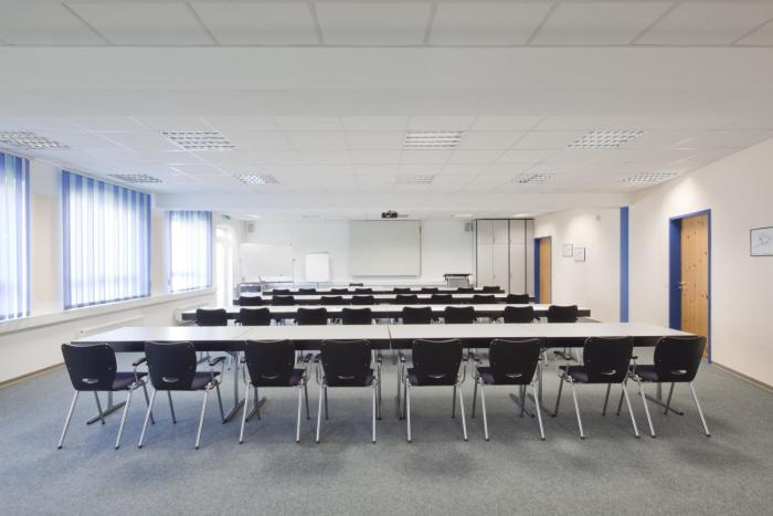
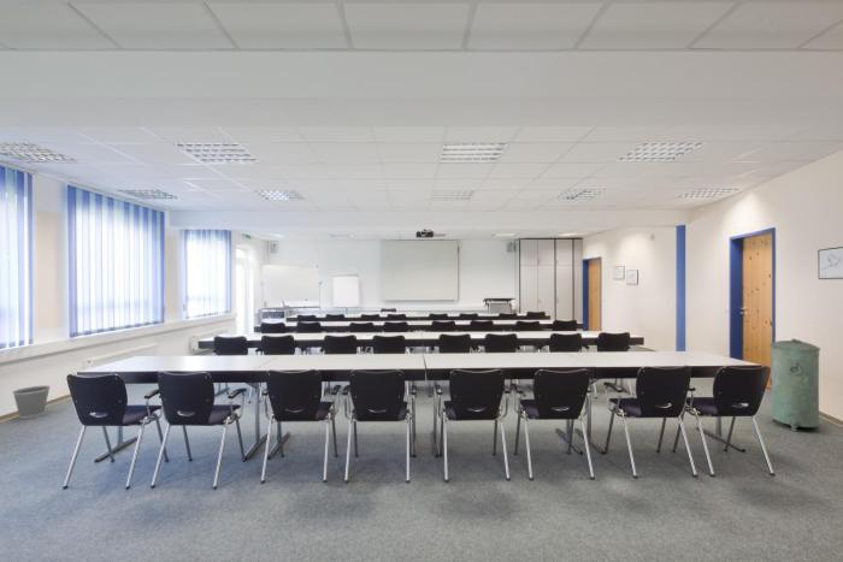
+ trash can (794, 381)
+ wastebasket (31, 402)
